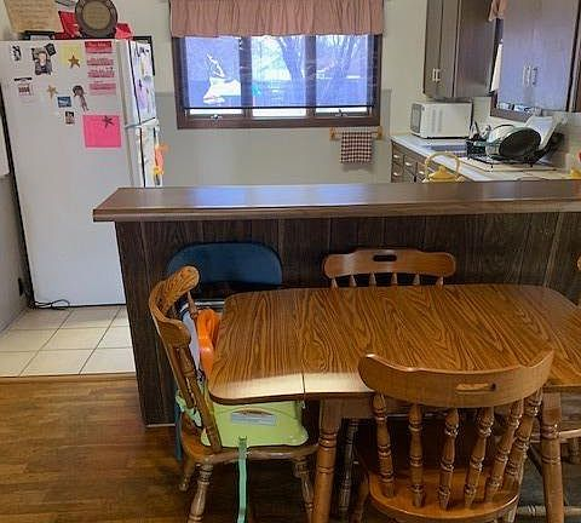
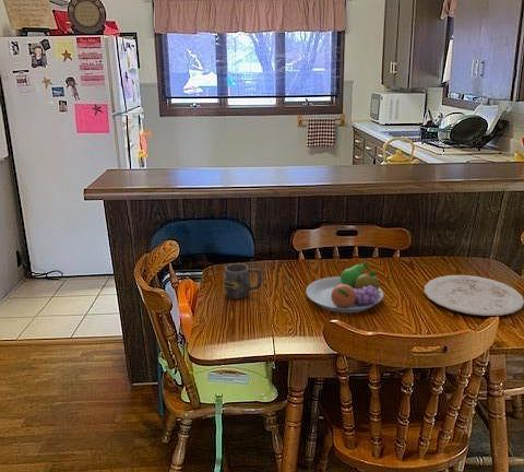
+ fruit bowl (346, 284)
+ mug (242, 280)
+ plate (472, 294)
